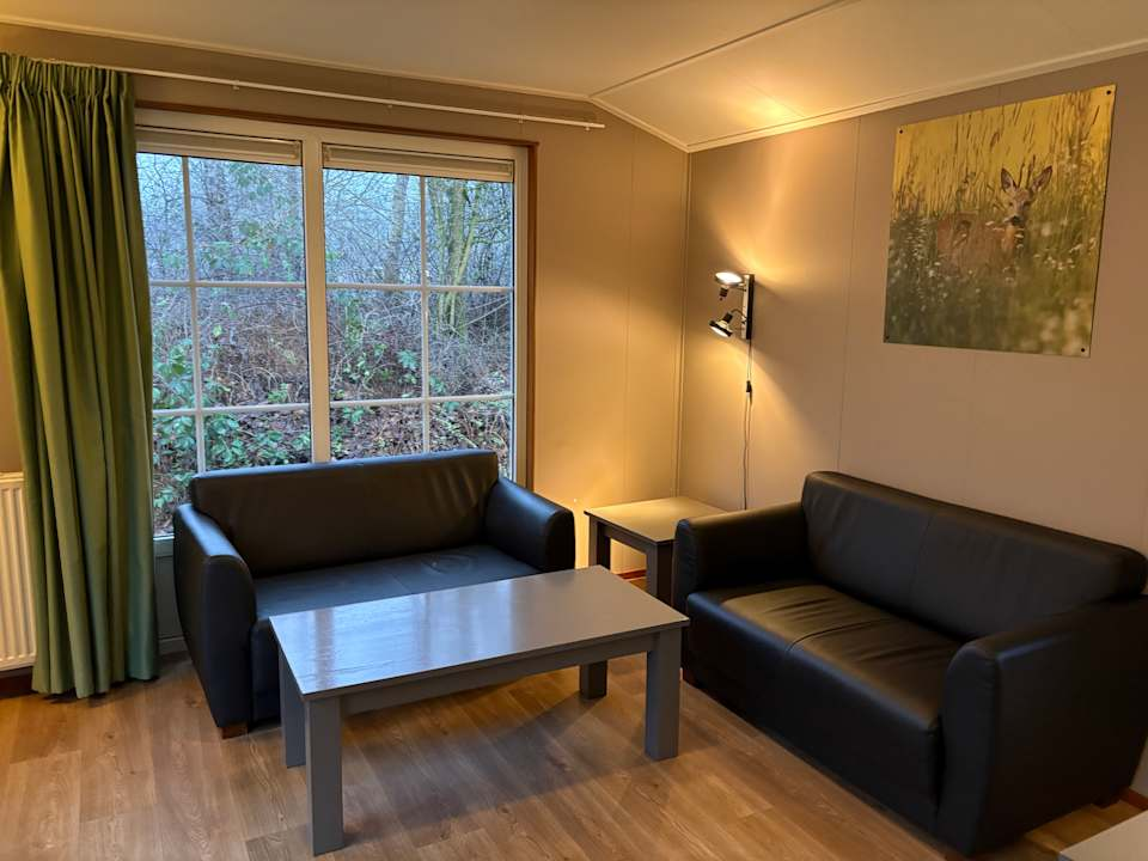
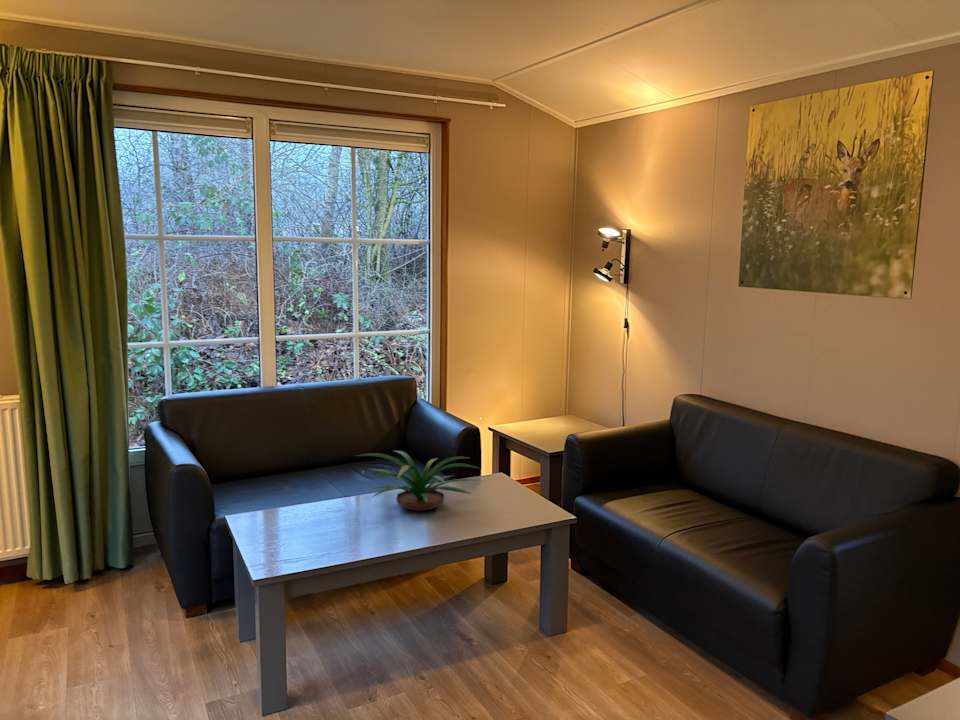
+ plant (412, 482)
